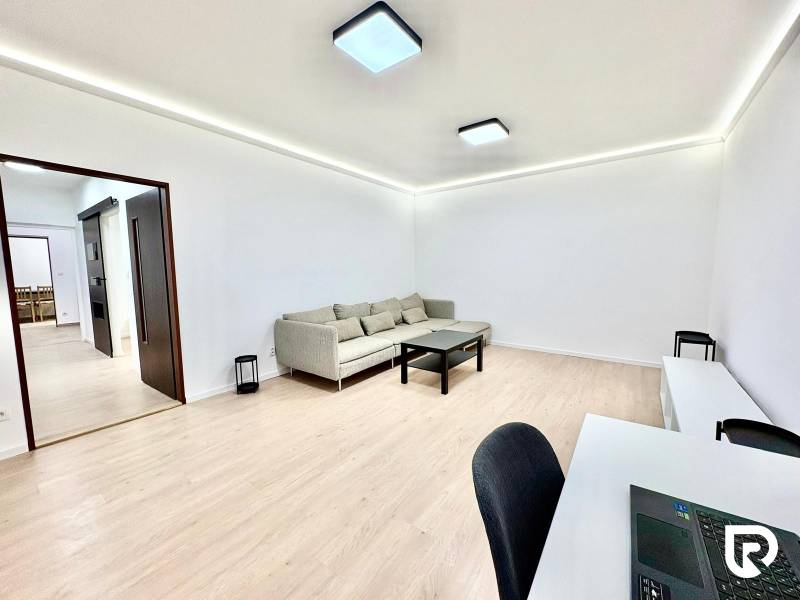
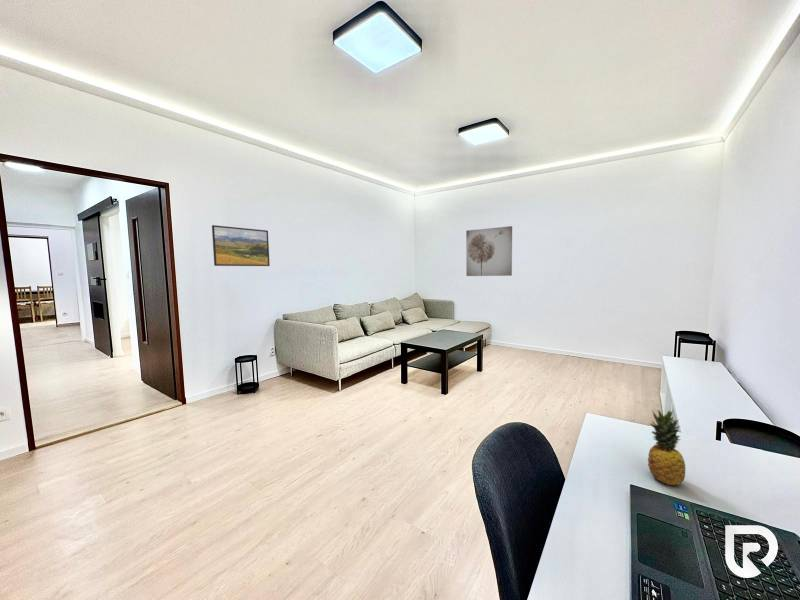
+ wall art (488, 252)
+ fruit (667, 444)
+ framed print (242, 247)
